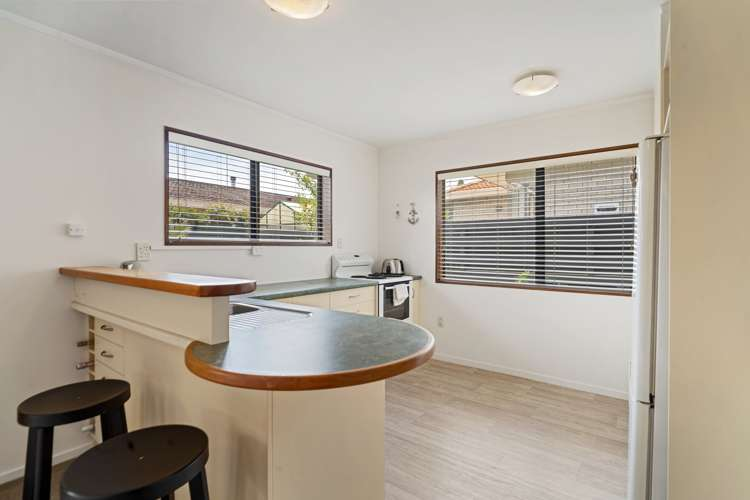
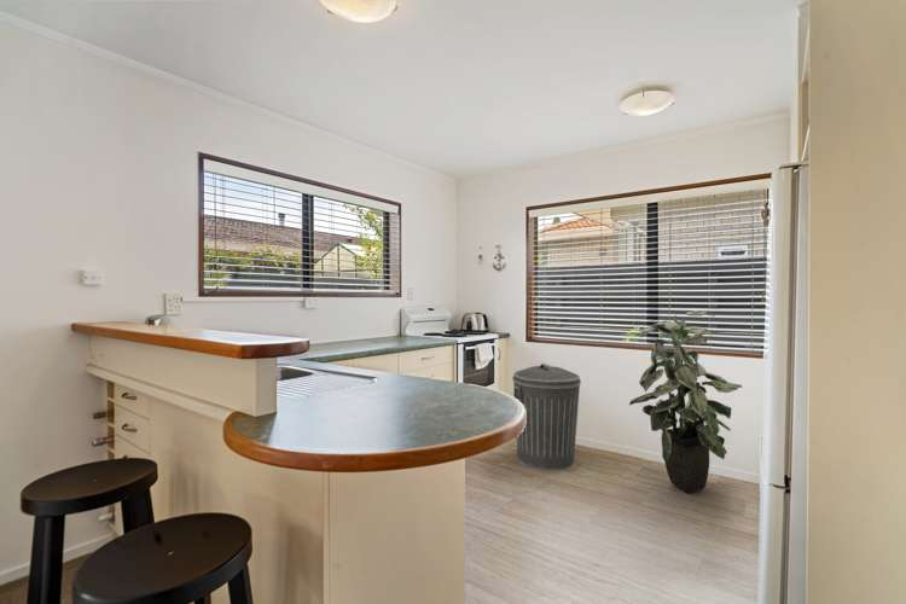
+ indoor plant (687, 401)
+ trash can (545, 412)
